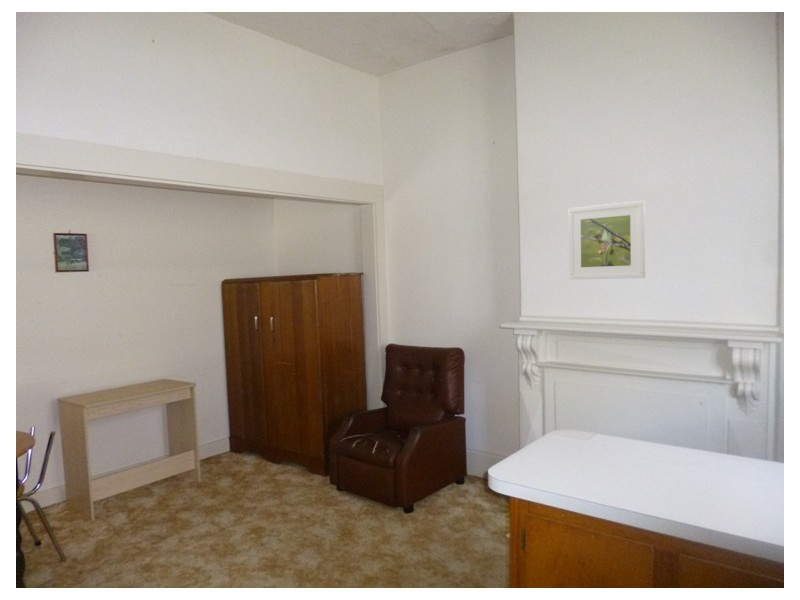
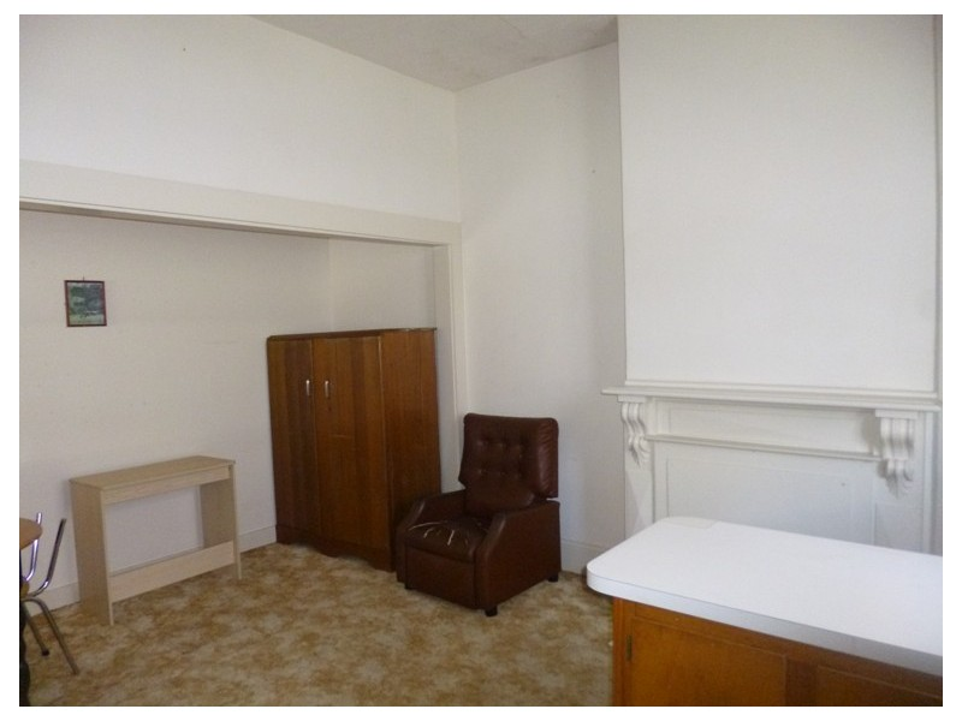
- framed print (605, 241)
